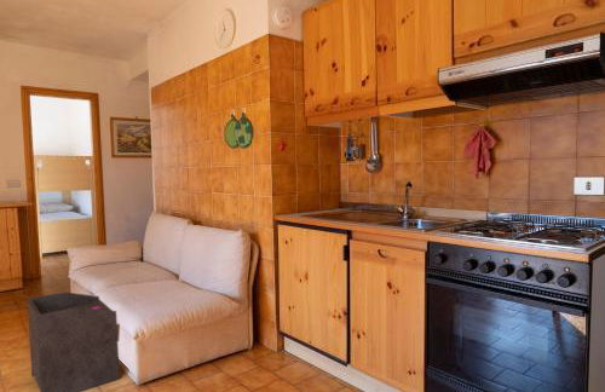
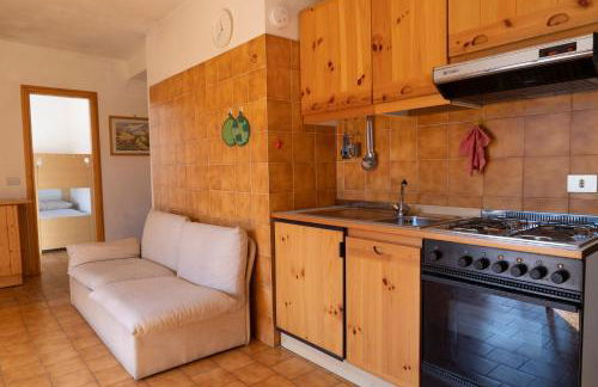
- waste basket (74, 338)
